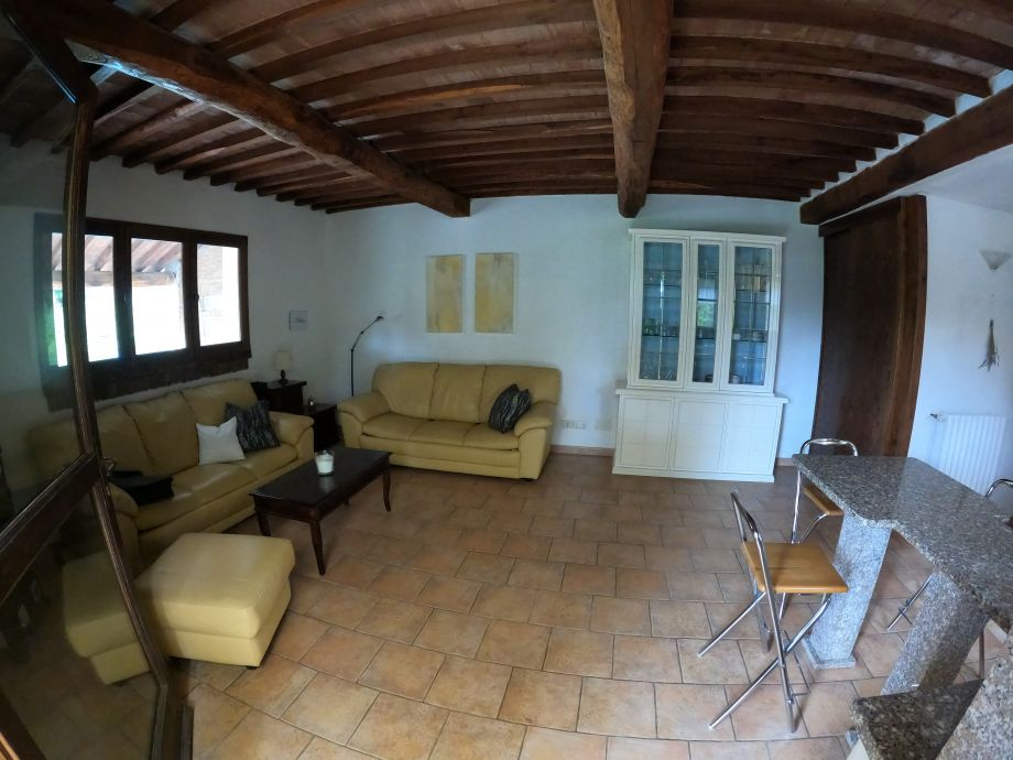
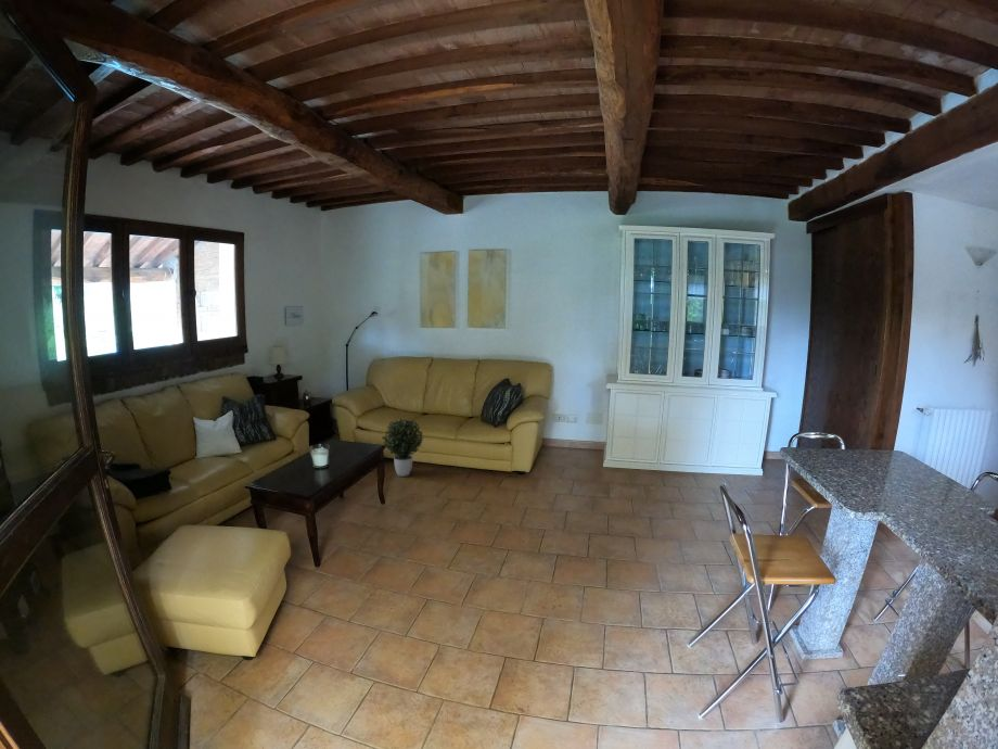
+ potted plant (404, 446)
